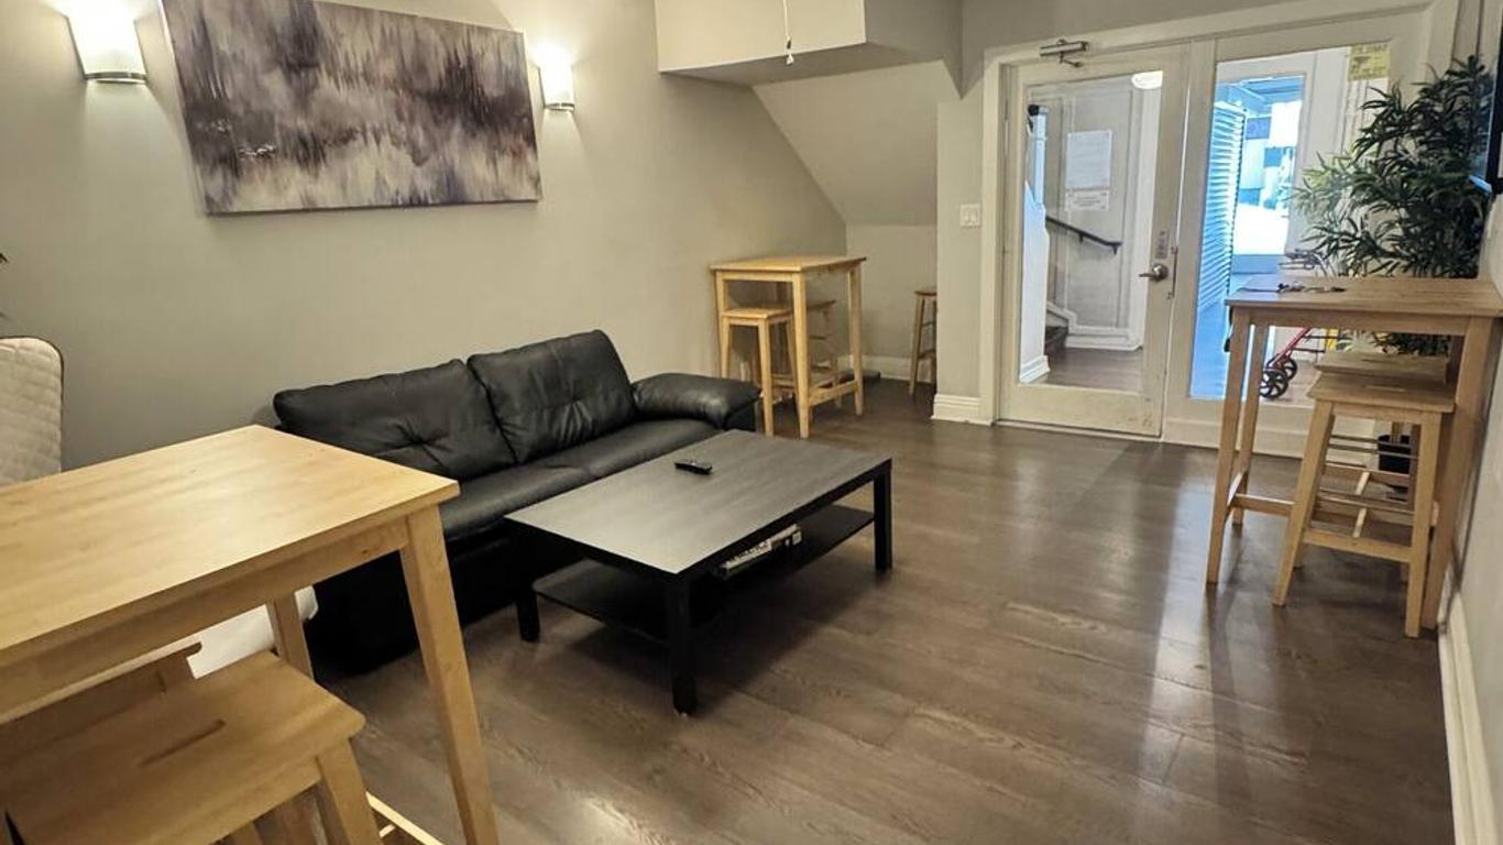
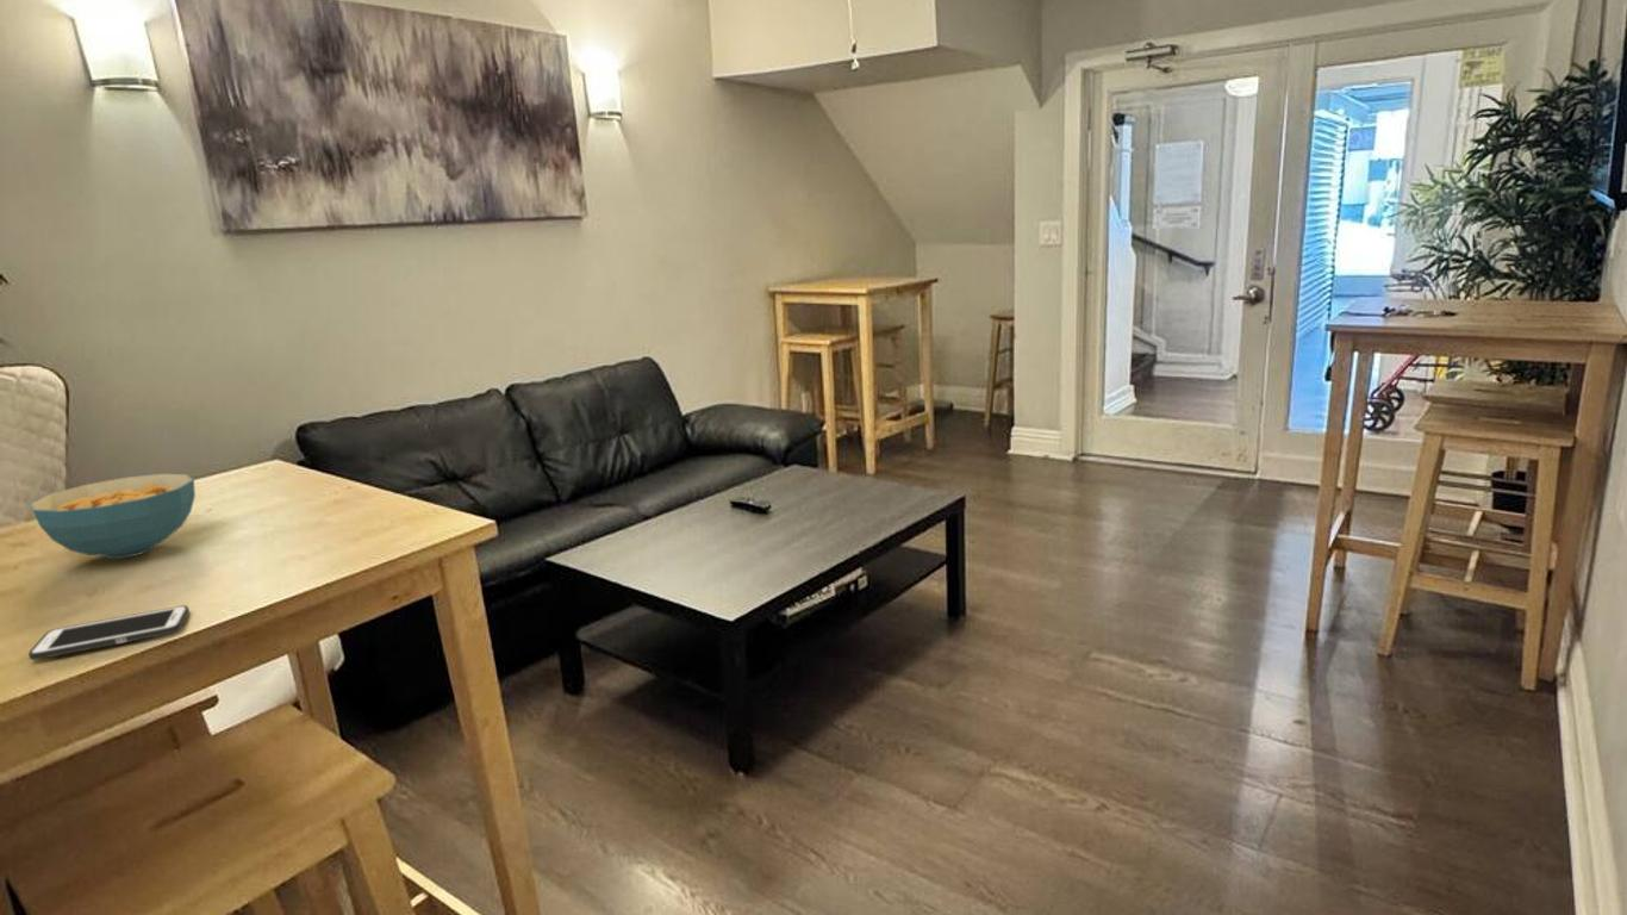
+ cereal bowl (121, 522)
+ cell phone (113, 631)
